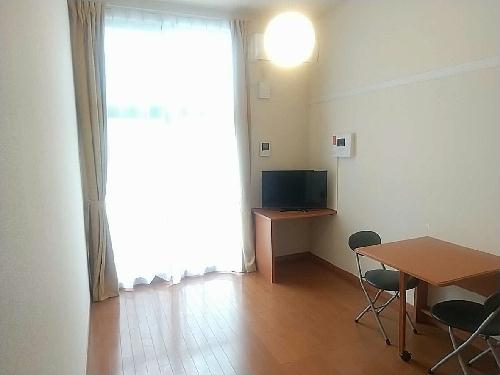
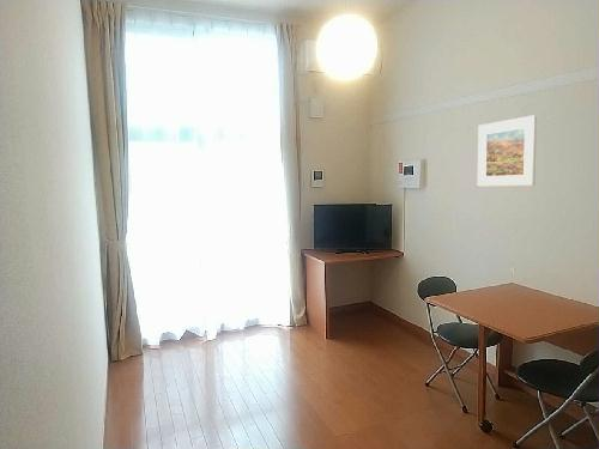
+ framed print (504, 153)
